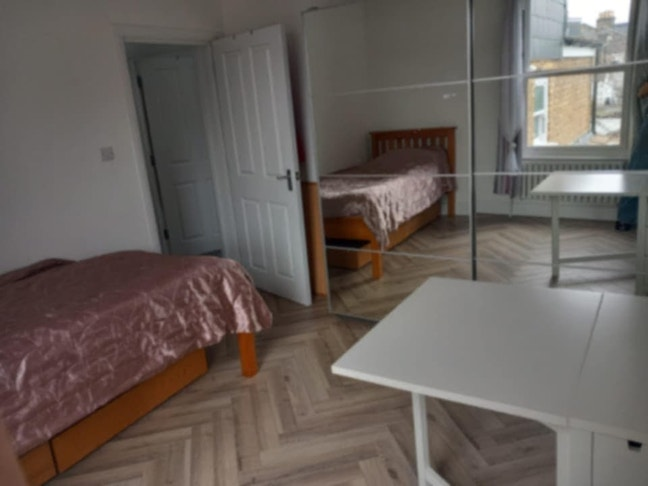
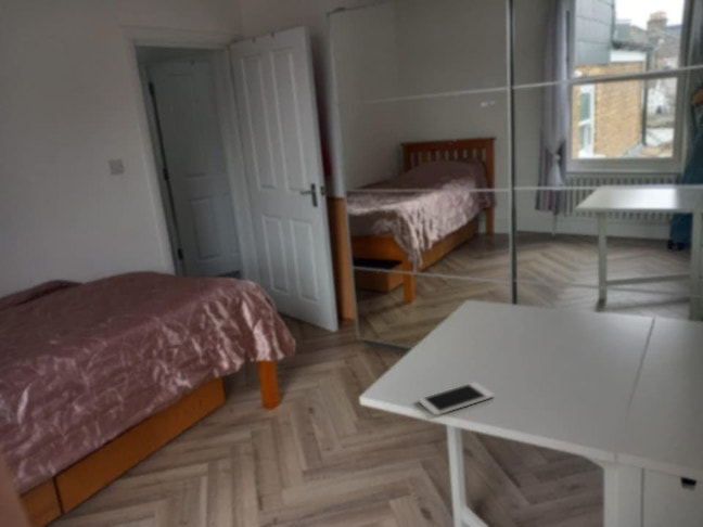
+ cell phone (456, 398)
